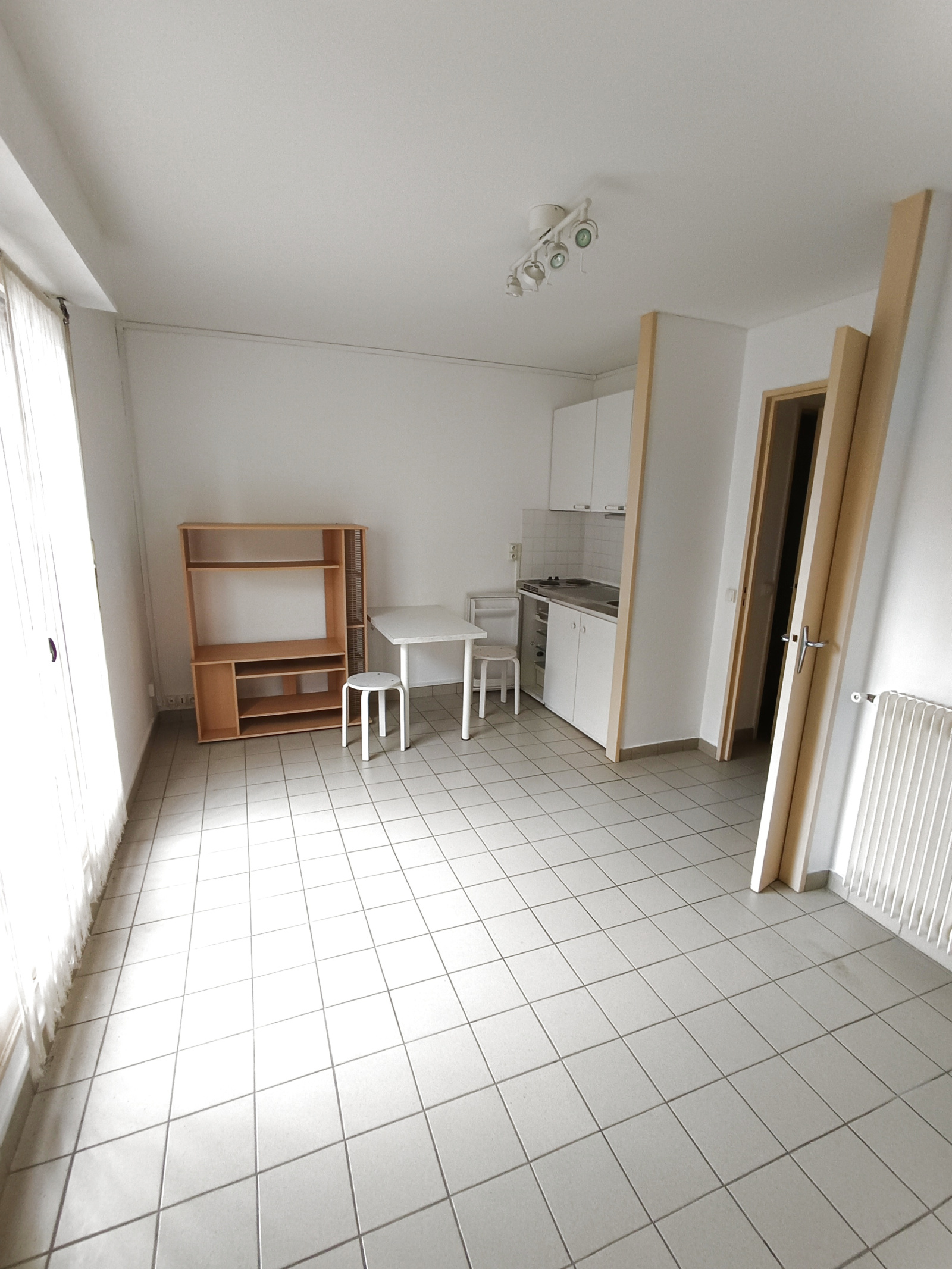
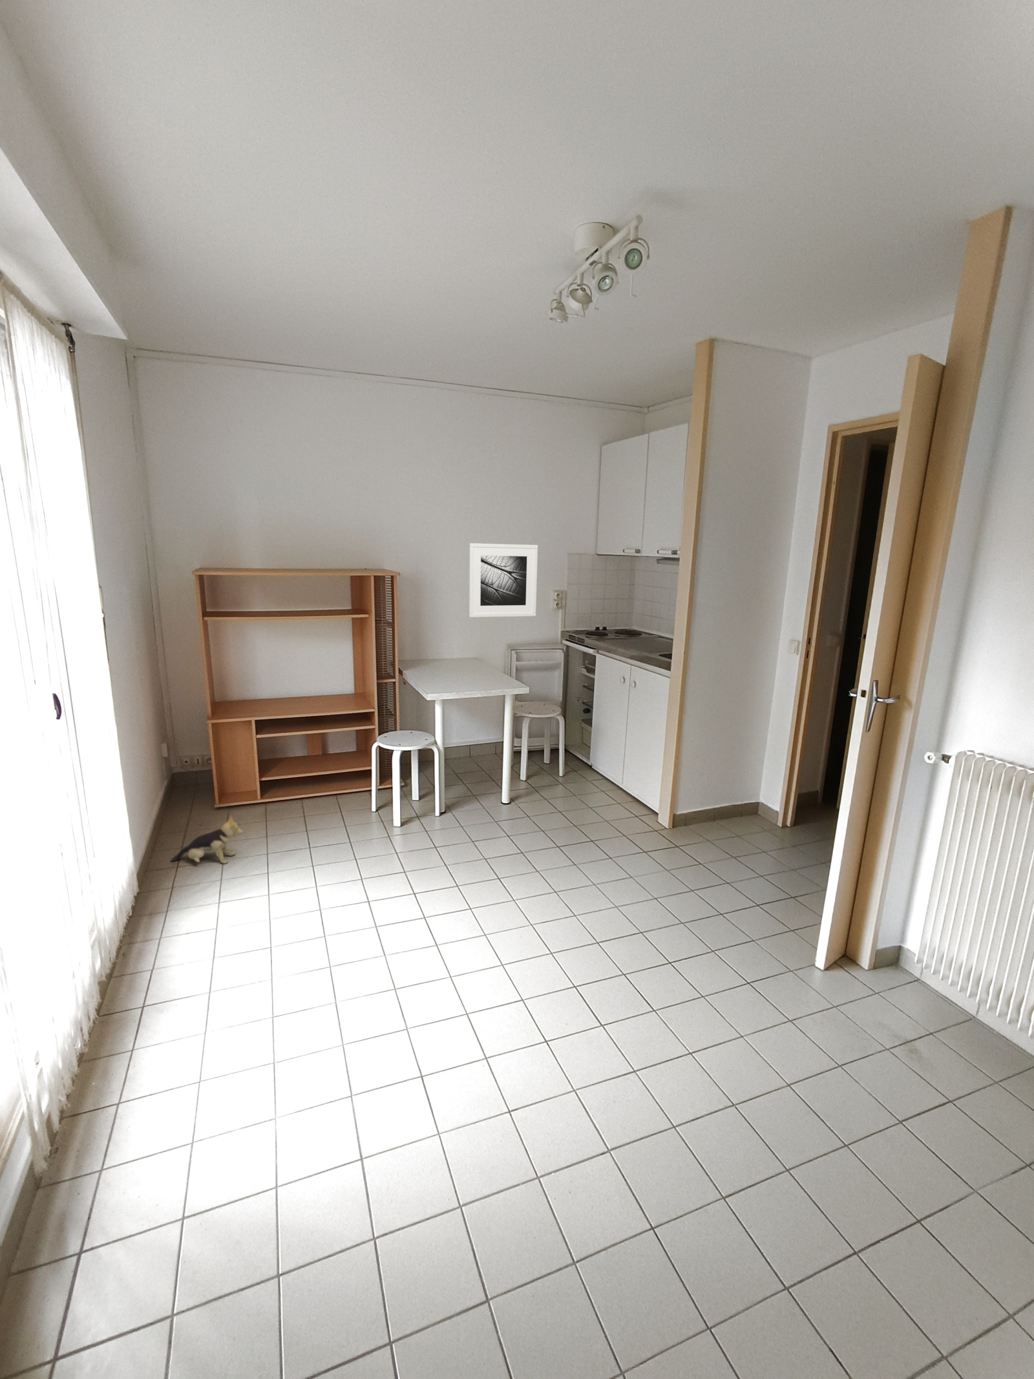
+ plush toy (205, 839)
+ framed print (504, 580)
